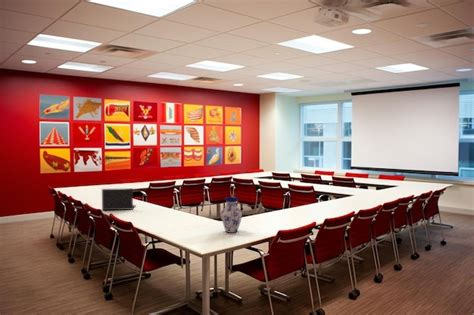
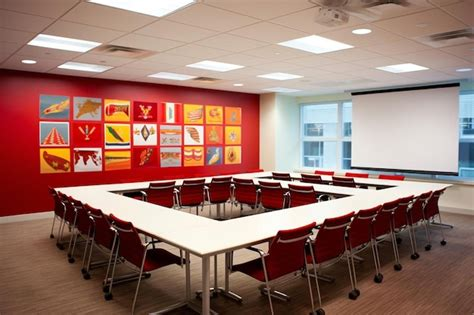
- vase (231, 214)
- laptop (119, 197)
